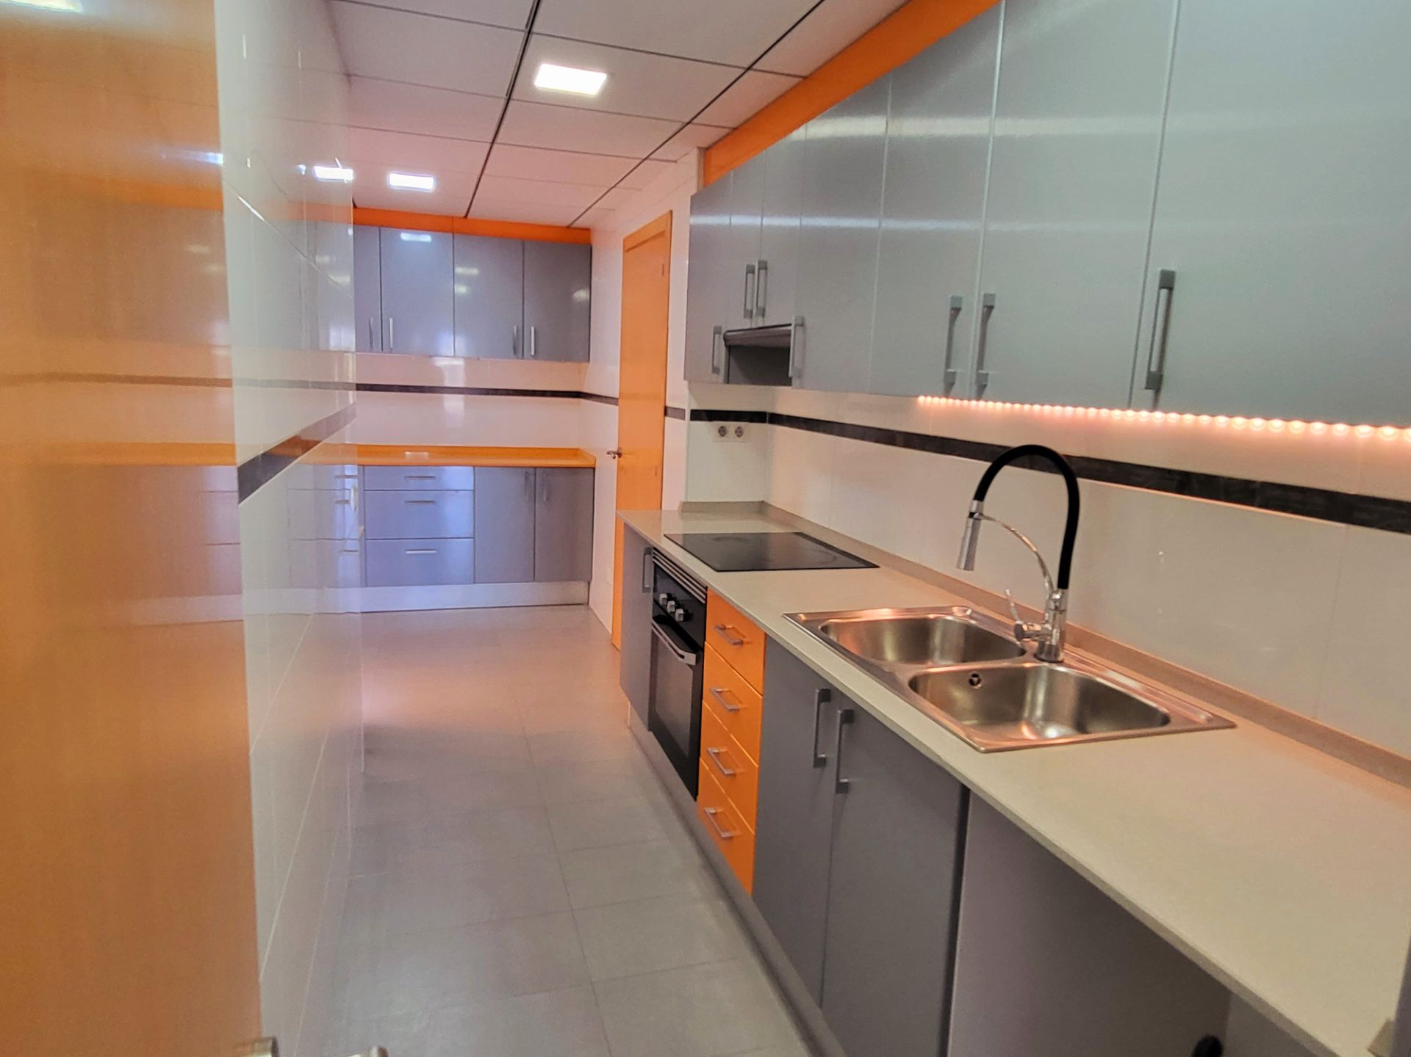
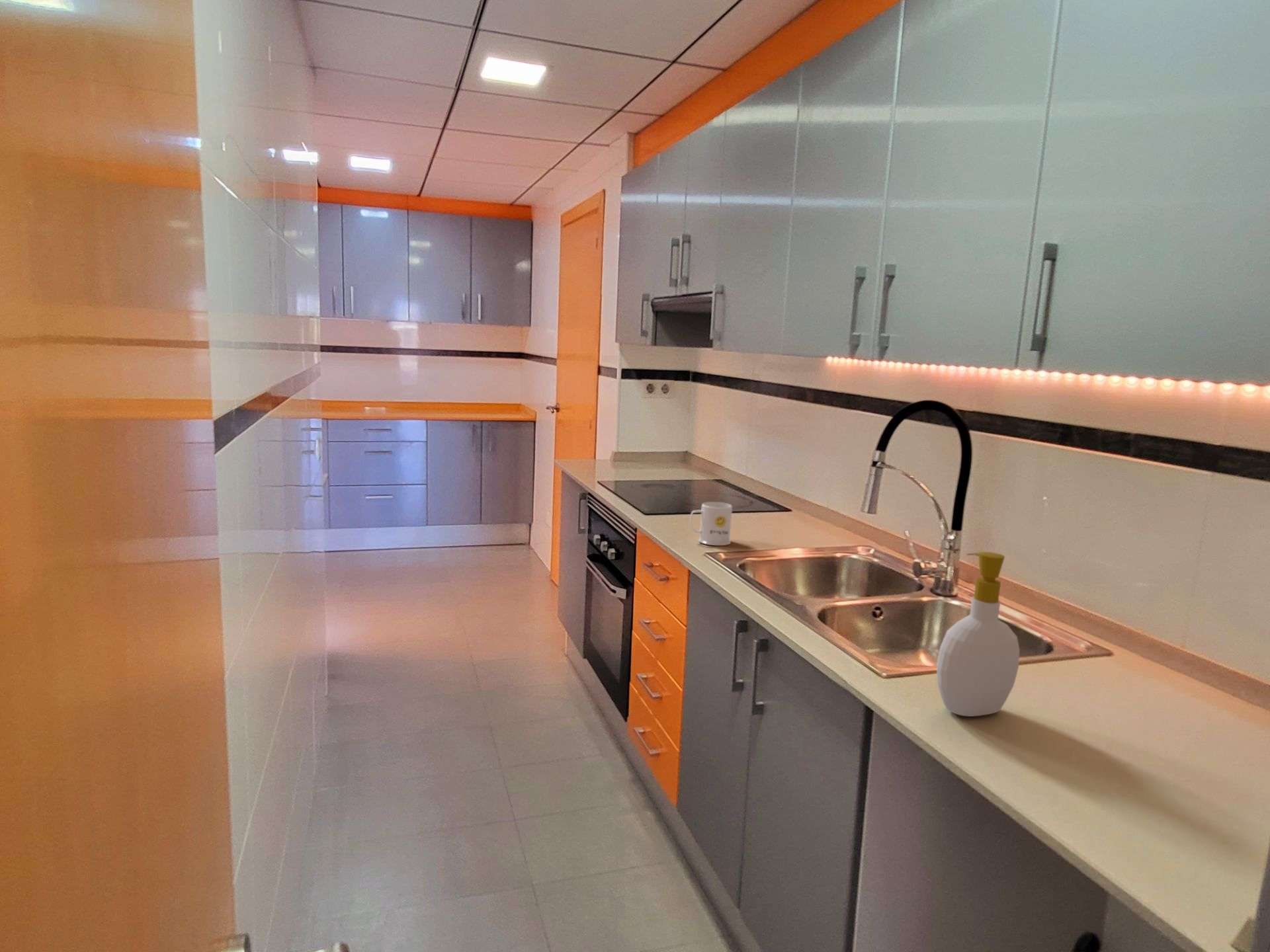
+ soap bottle (980, 632)
+ mug (711, 523)
